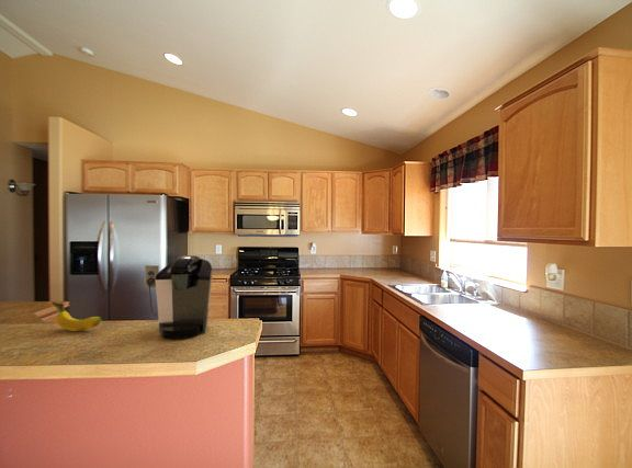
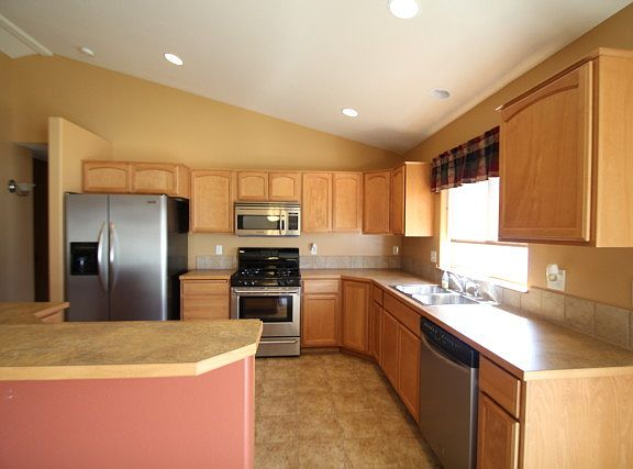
- coffee maker (171, 292)
- fruit (77, 319)
